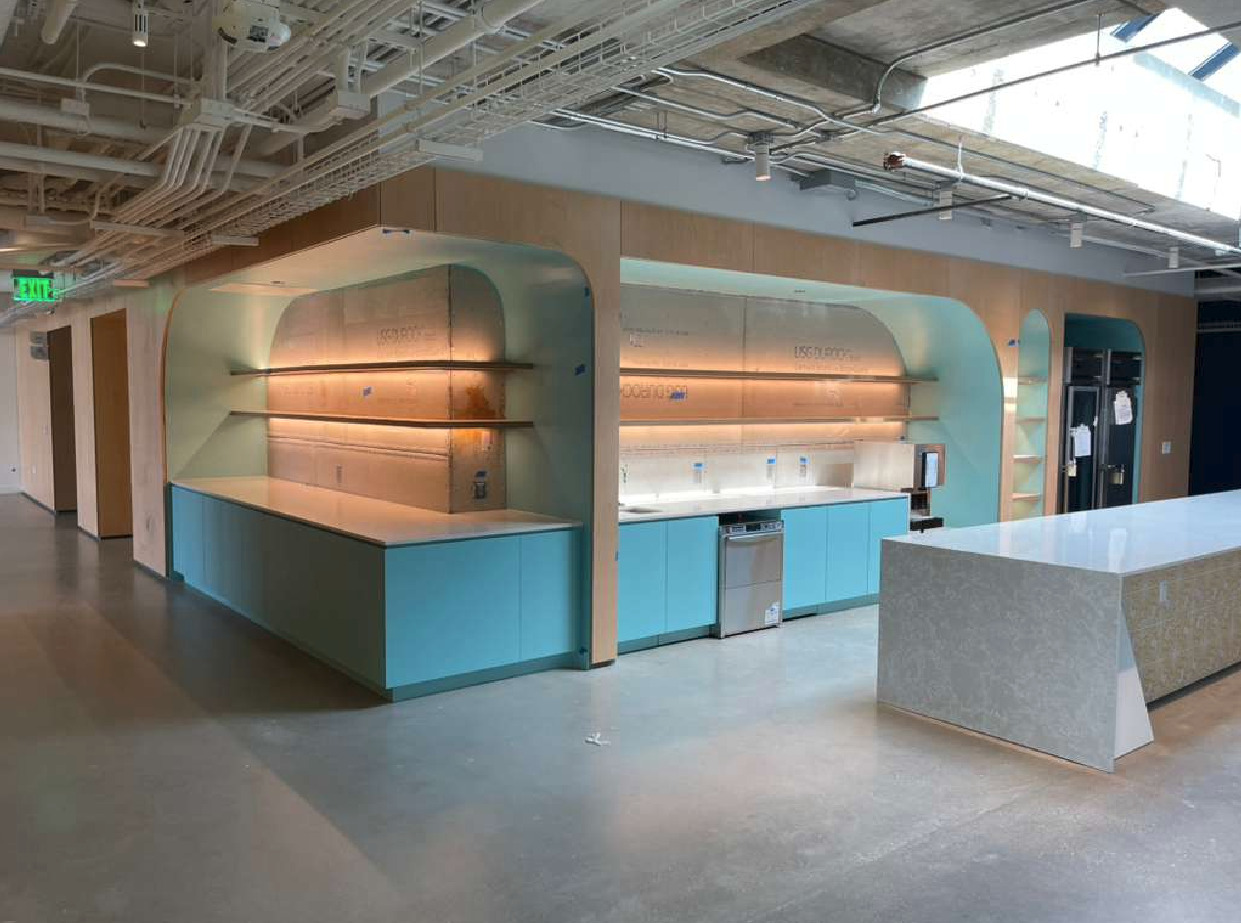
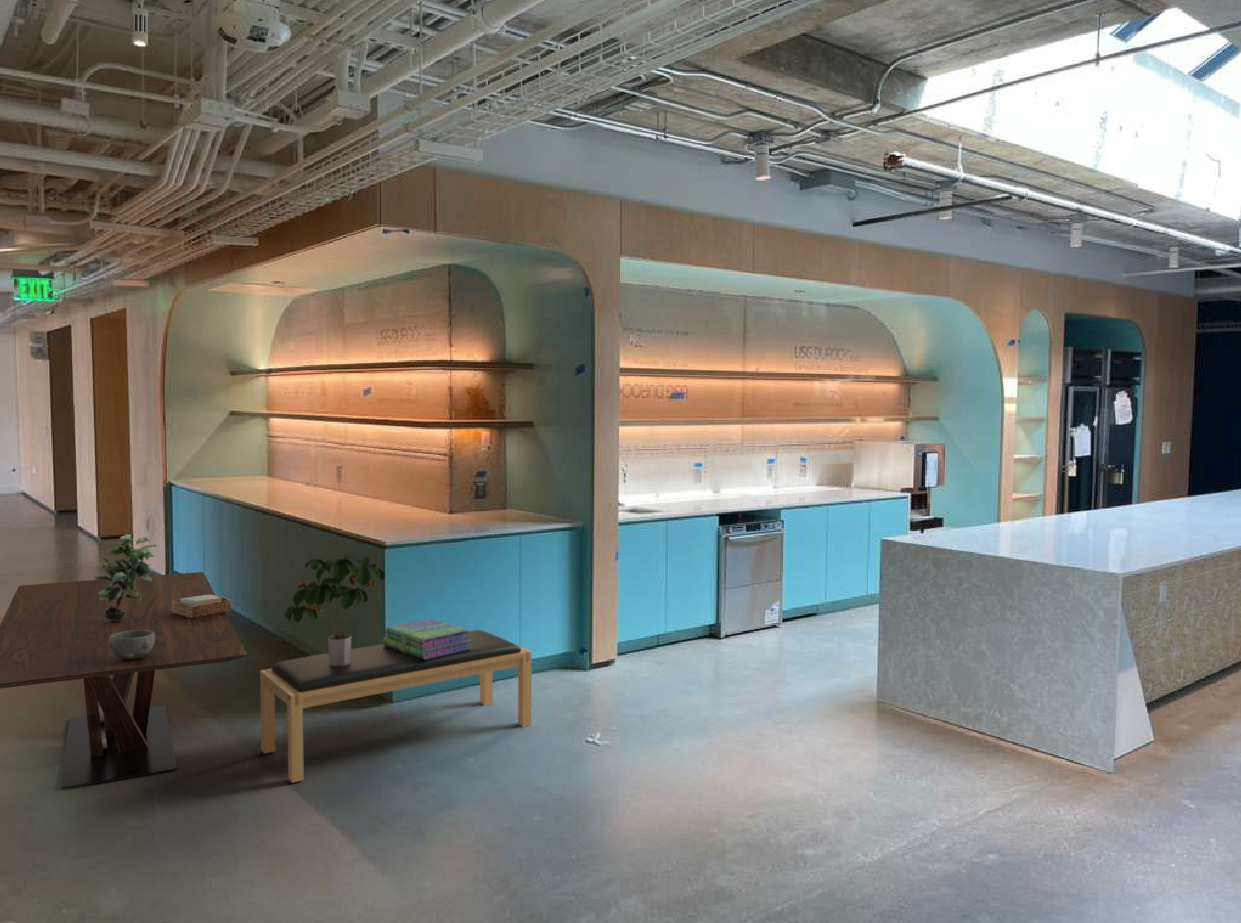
+ bowl (131, 645)
+ stack of books (427, 637)
+ potted plant (127, 576)
+ bench (399, 689)
+ napkin holder (201, 603)
+ dining table (117, 679)
+ potted plant (336, 609)
